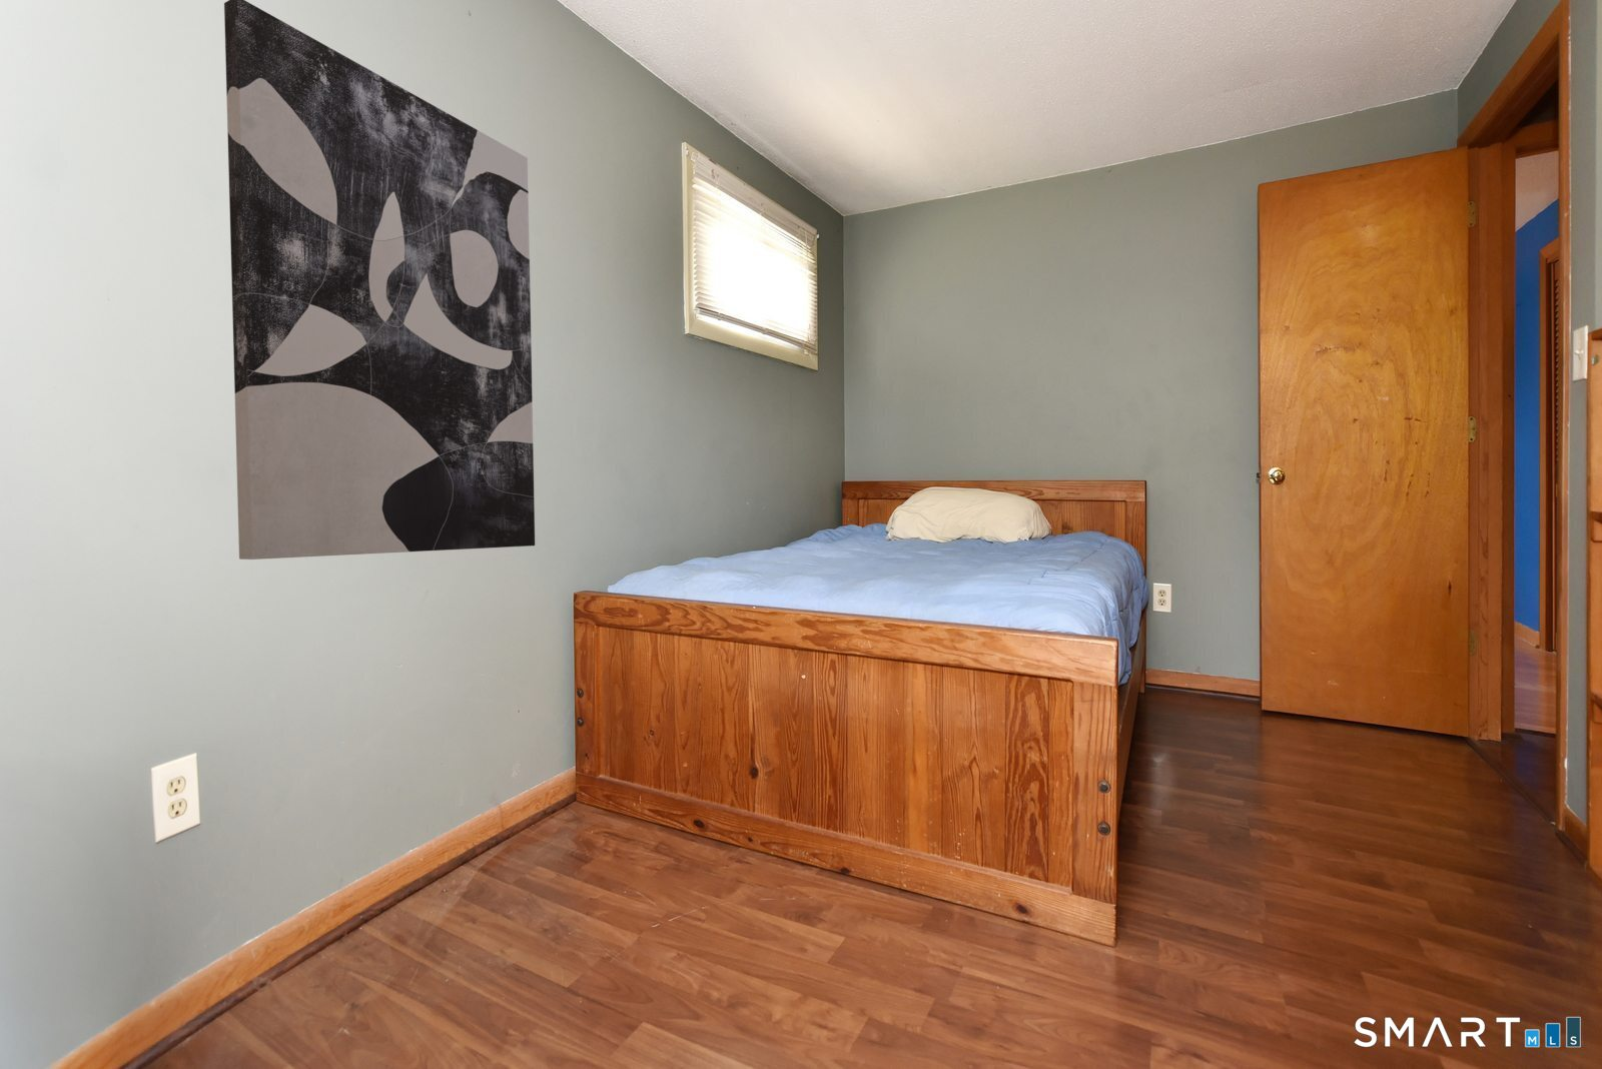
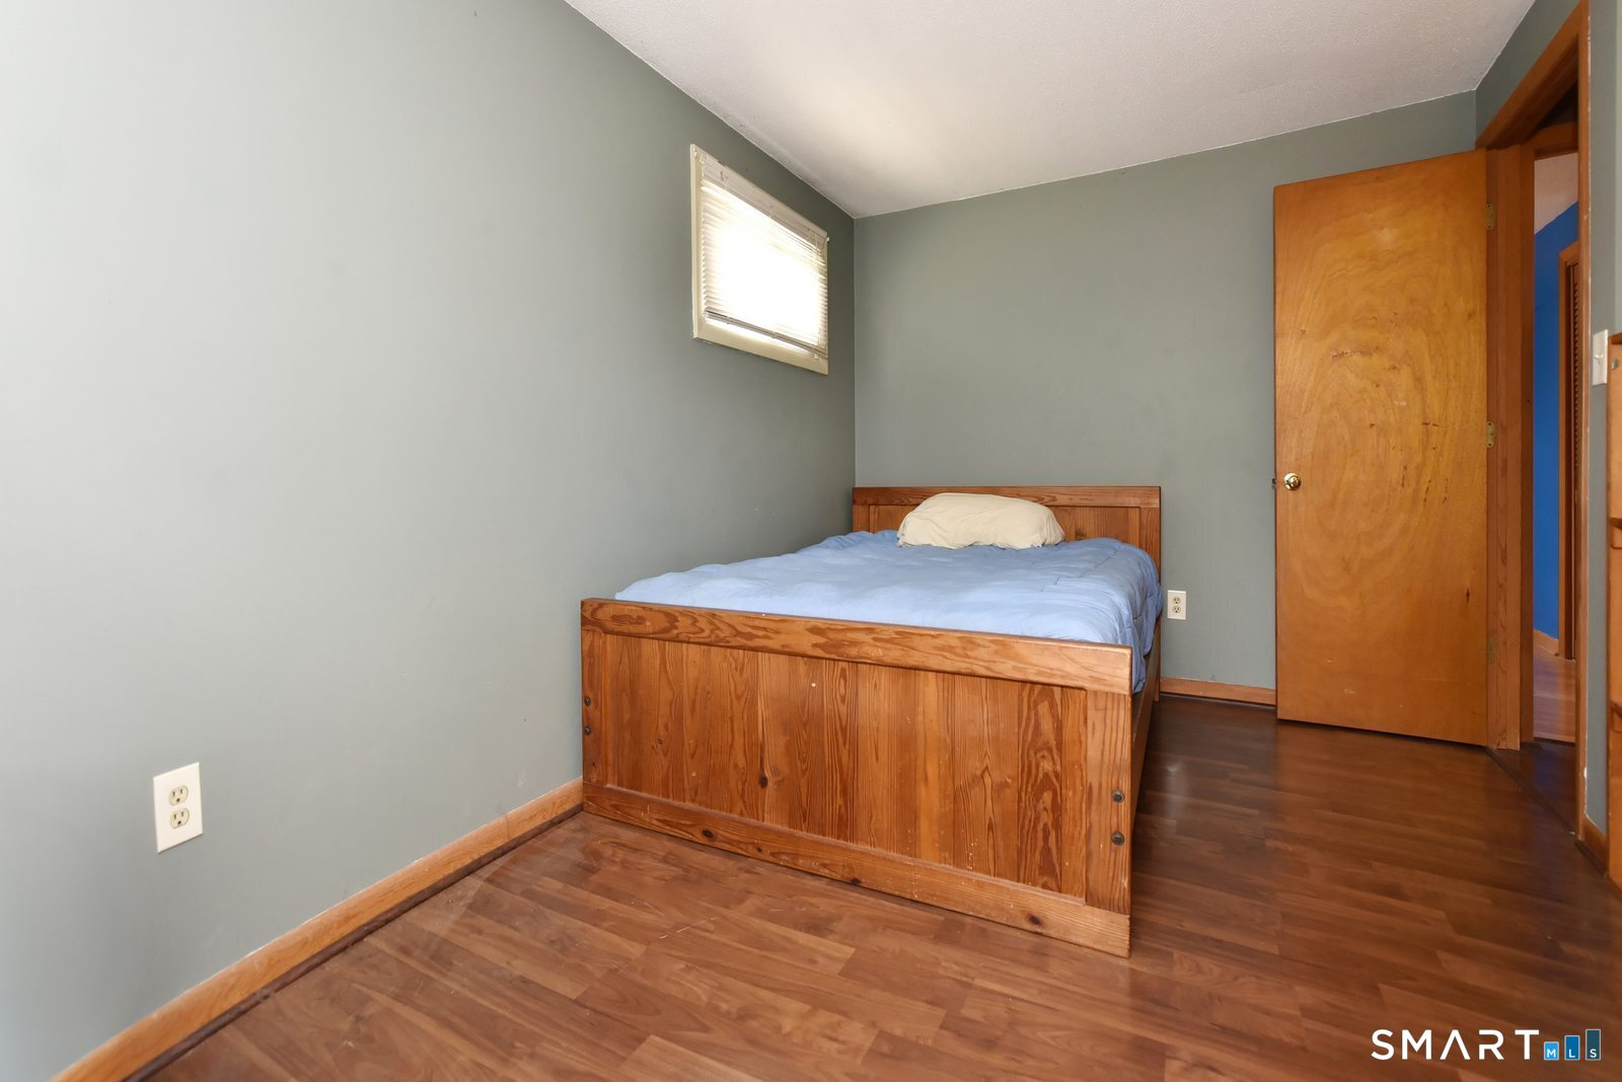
- wall art (408, 323)
